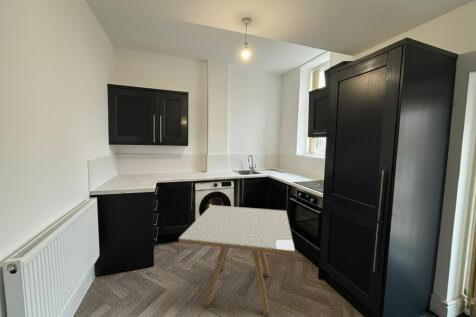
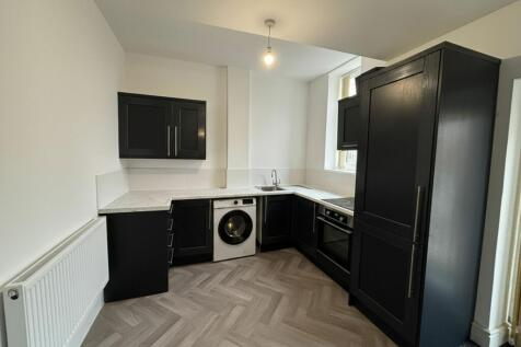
- dining table (241, 248)
